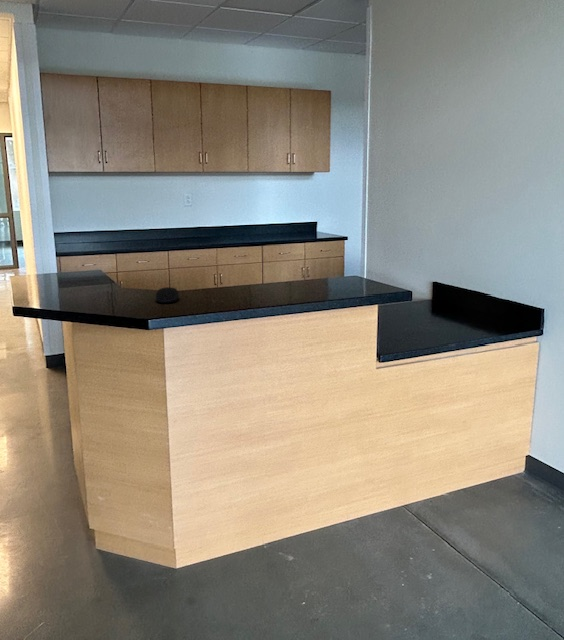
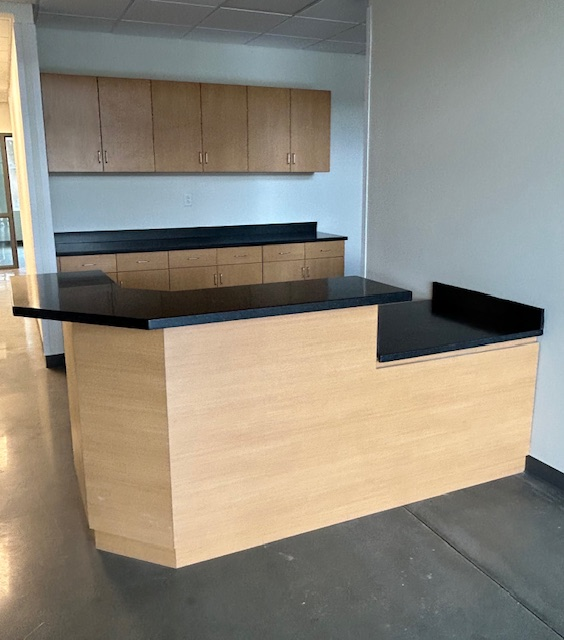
- computer mouse (167, 294)
